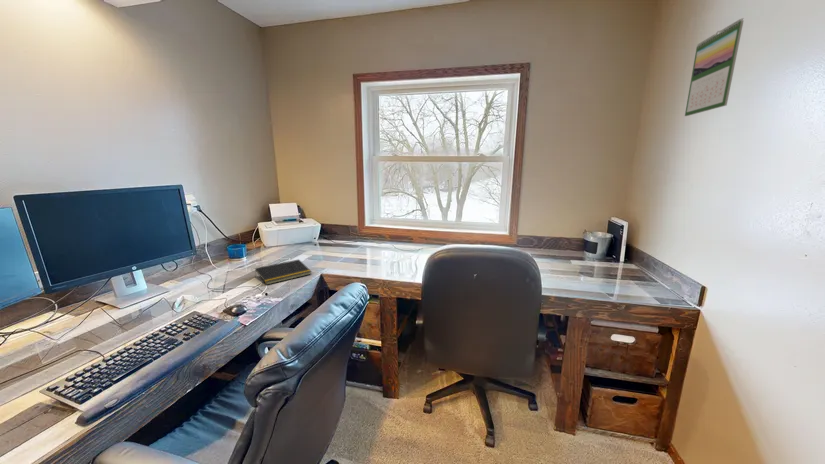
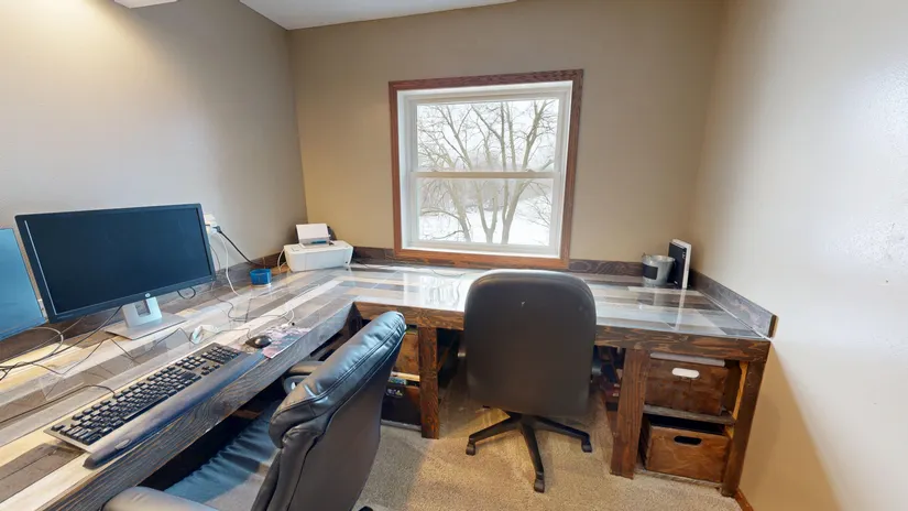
- notepad (284, 271)
- calendar (711, 72)
